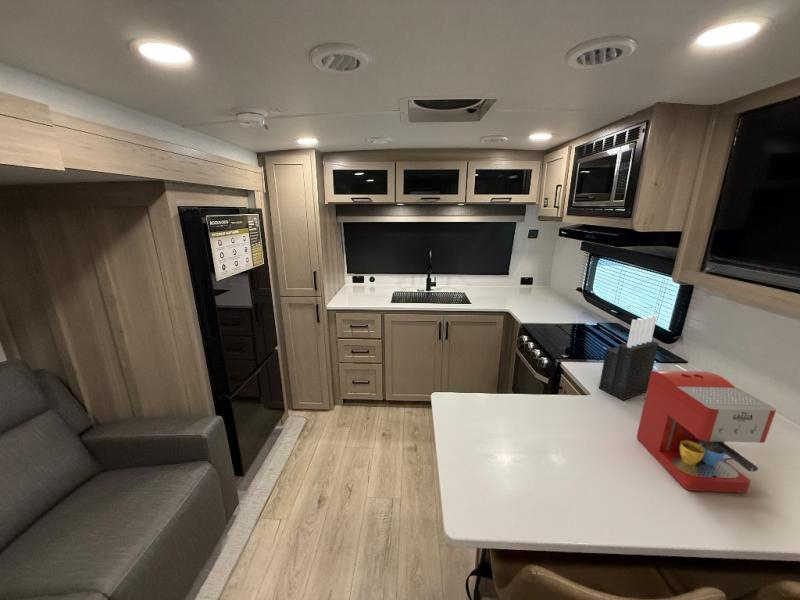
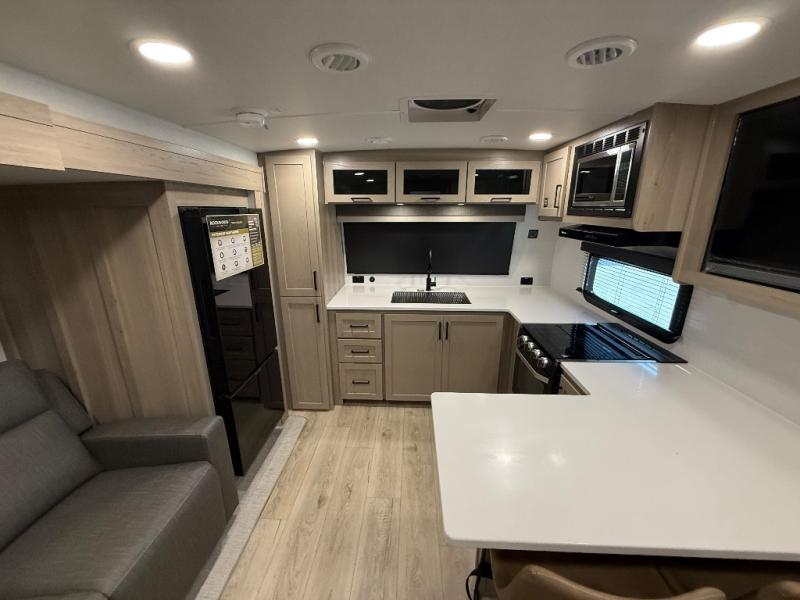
- coffee maker (696, 425)
- knife block (627, 353)
